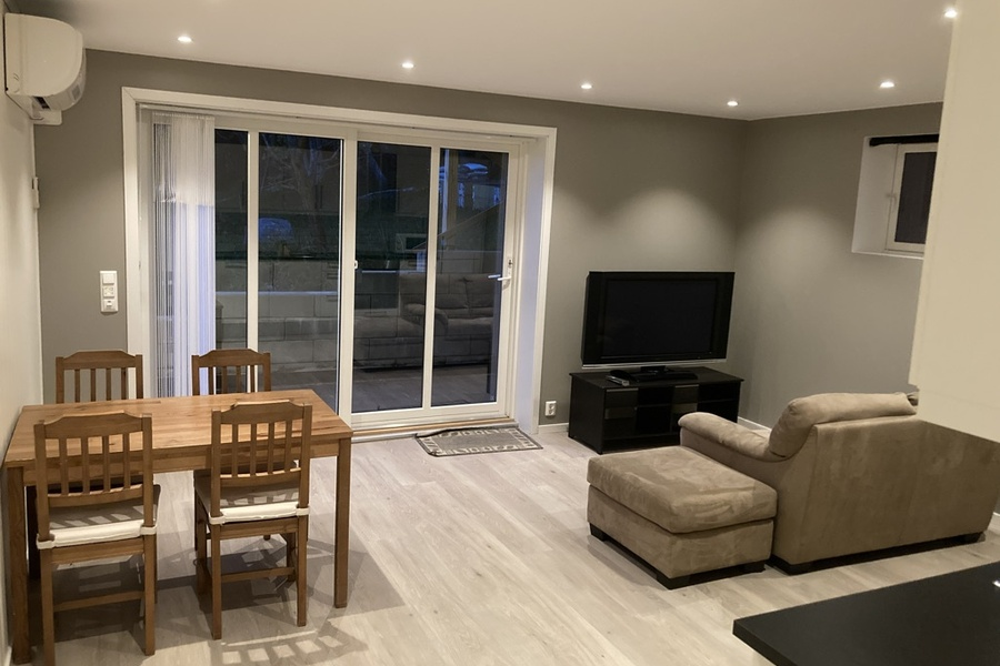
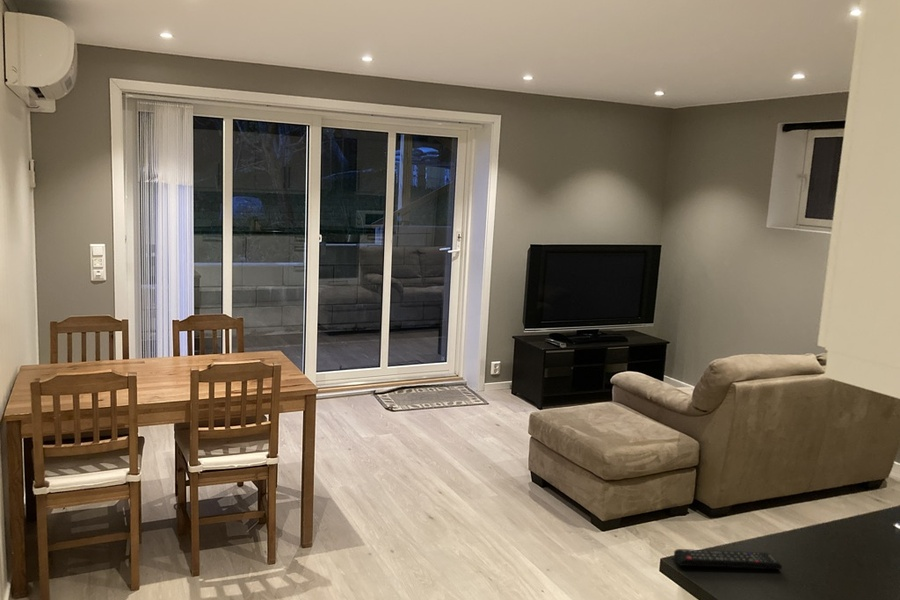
+ remote control (727, 560)
